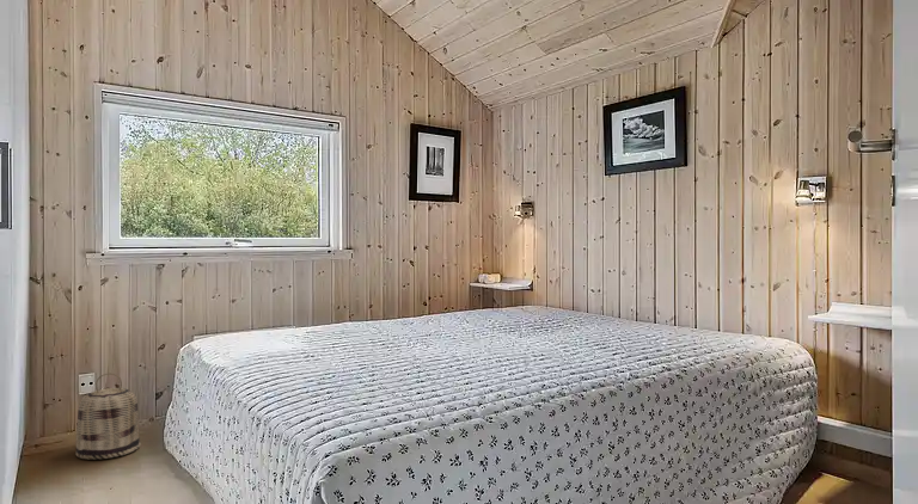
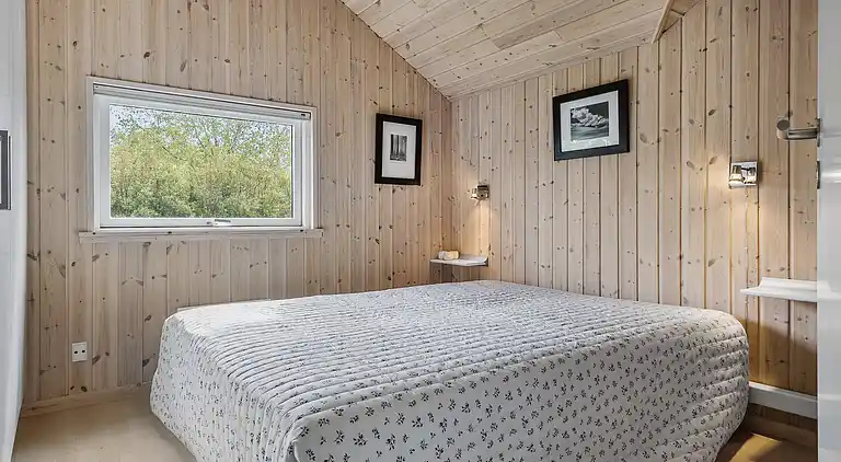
- basket (108, 411)
